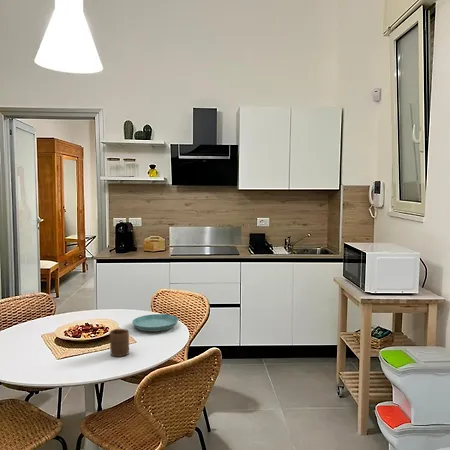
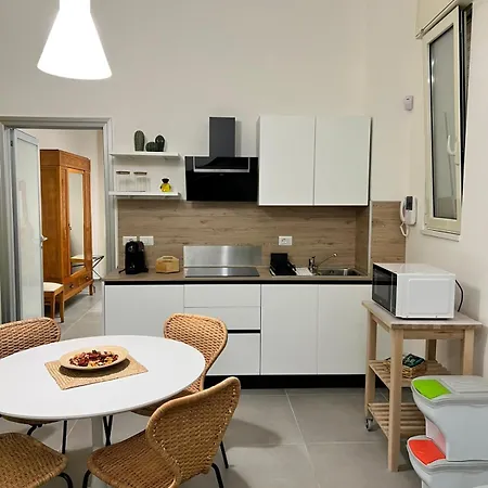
- cup (119, 342)
- saucer (155, 323)
